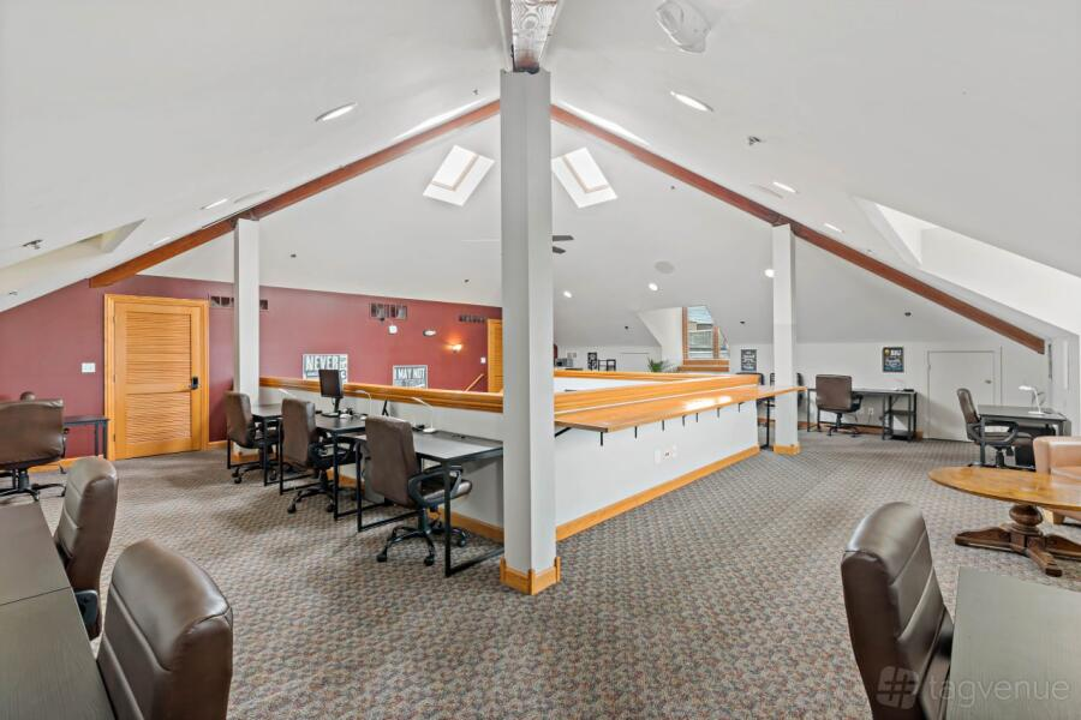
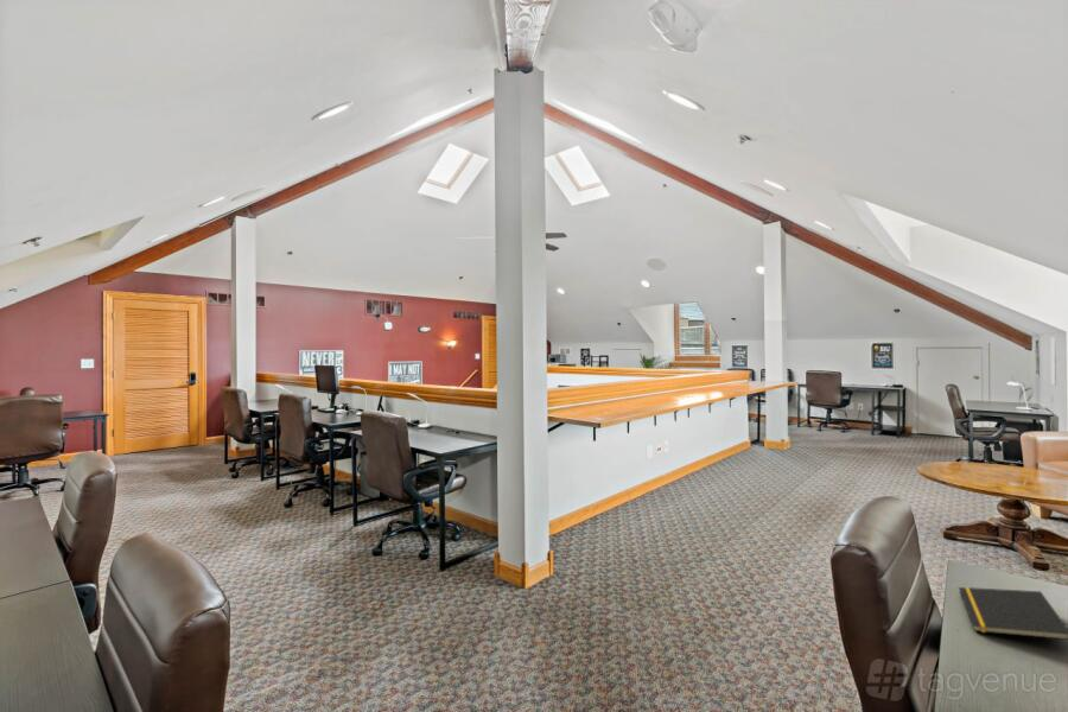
+ notepad (1009, 610)
